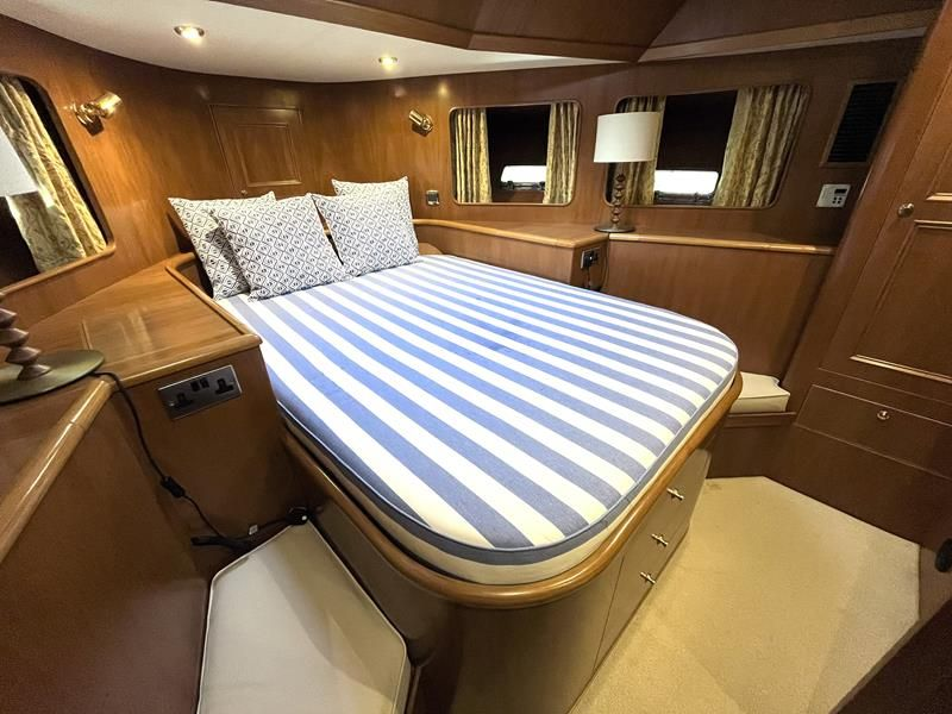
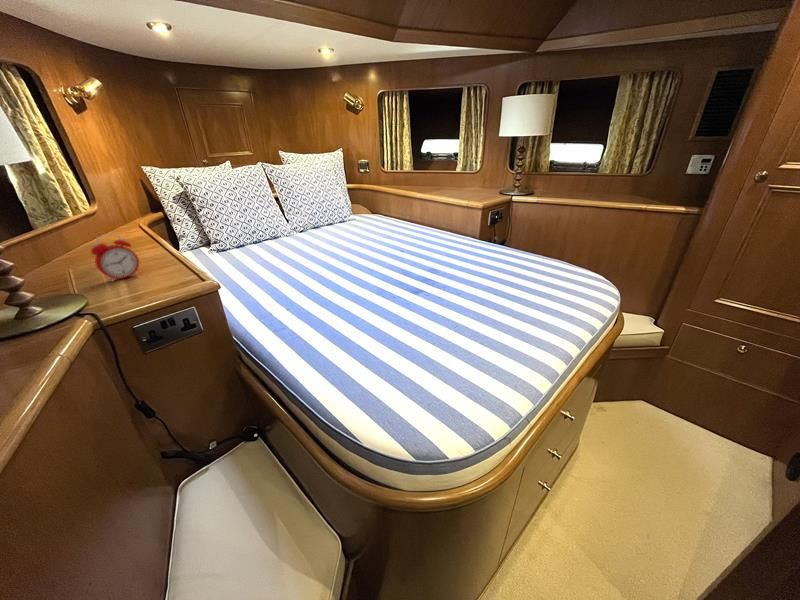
+ alarm clock (115, 256)
